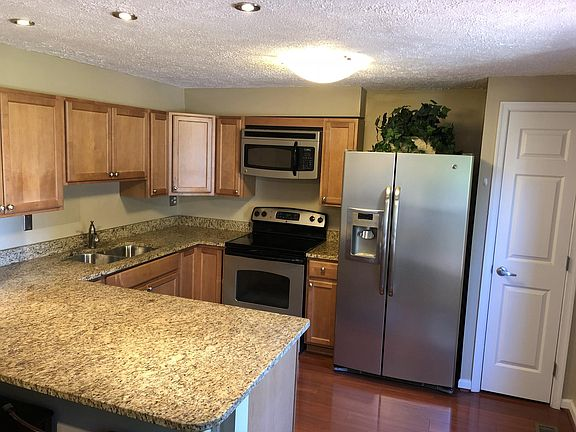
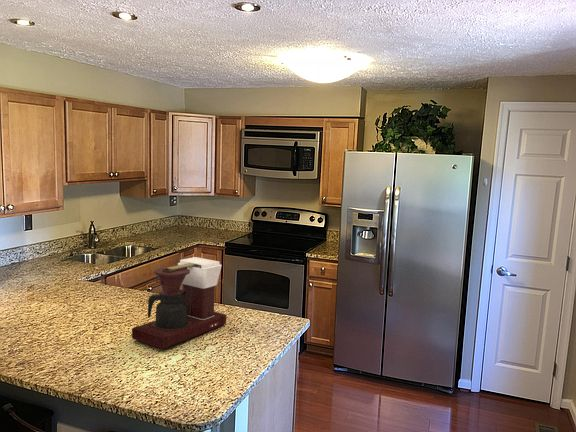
+ coffee maker (182, 298)
